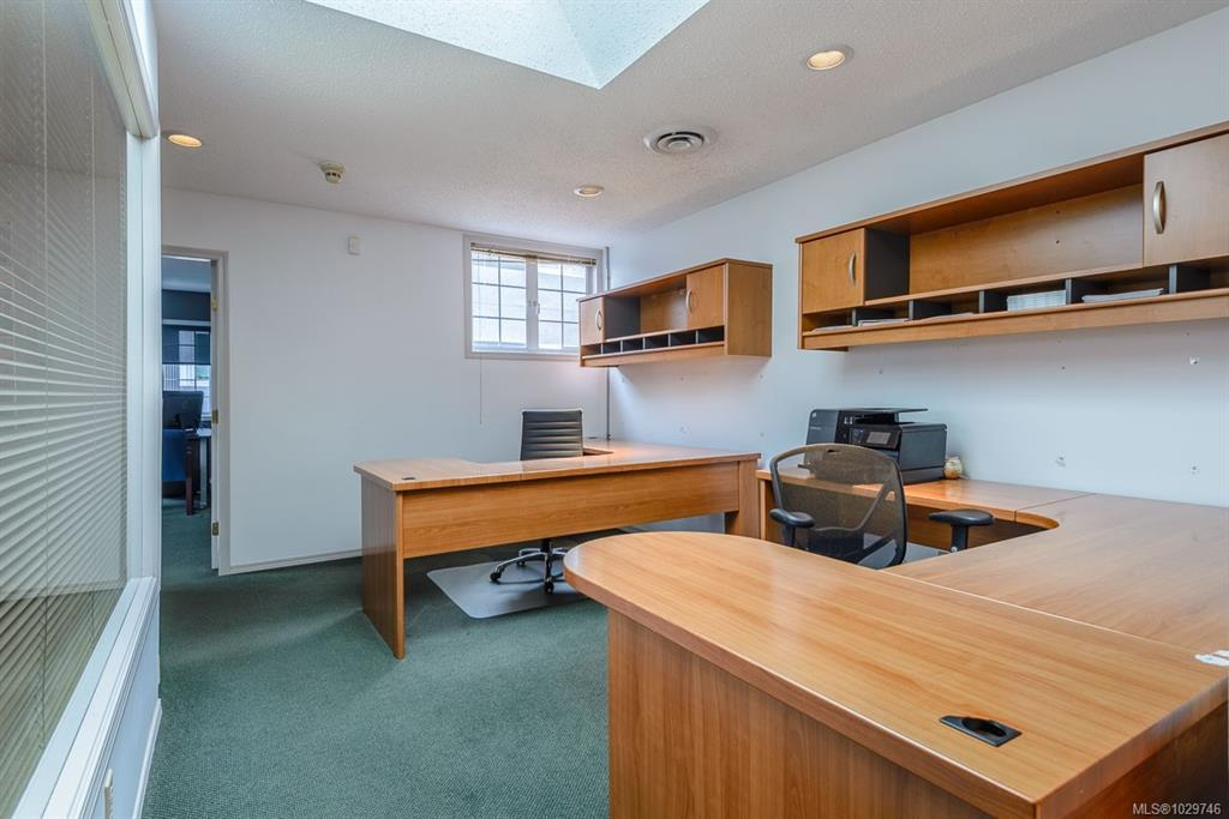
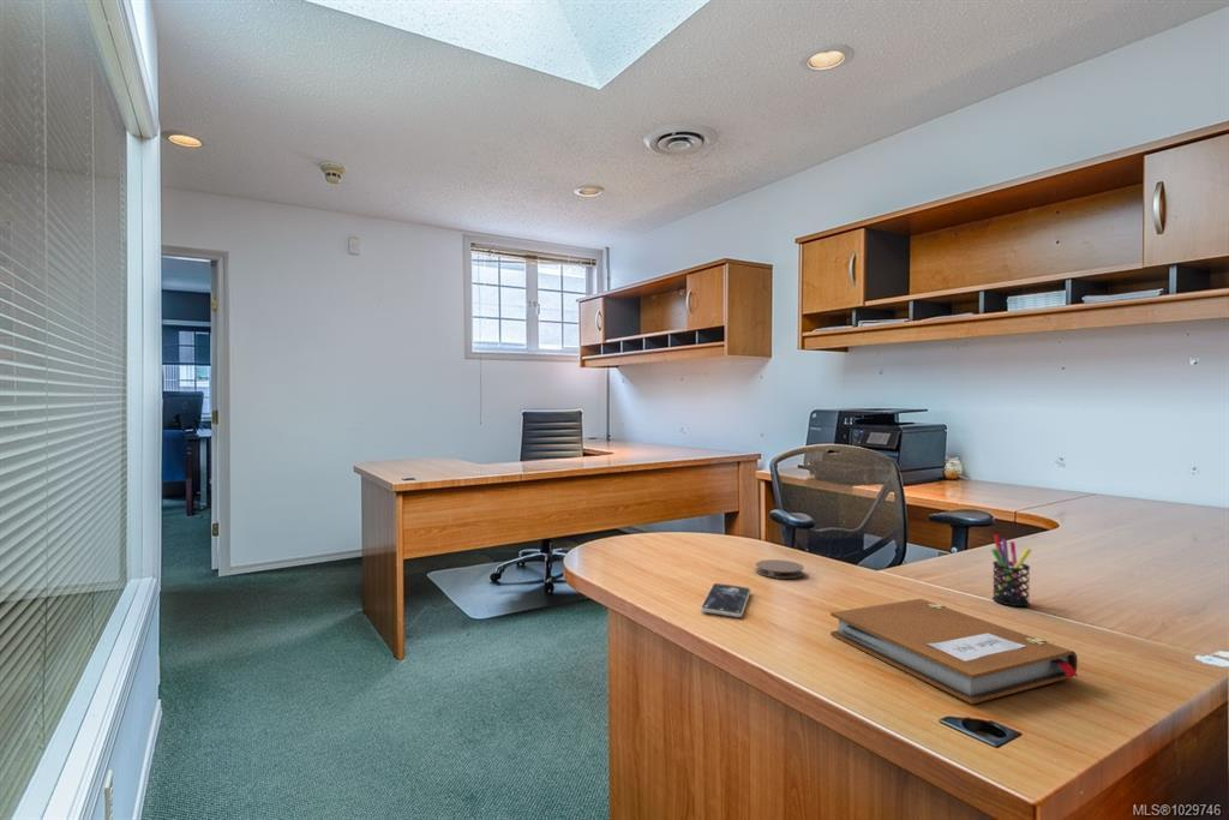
+ smartphone (726, 598)
+ notebook (948, 642)
+ coaster (779, 568)
+ pen holder (1006, 569)
